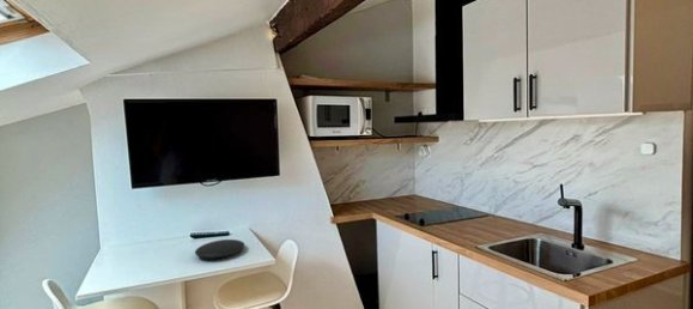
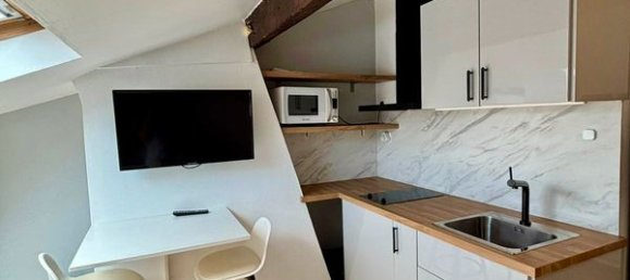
- plate (220, 248)
